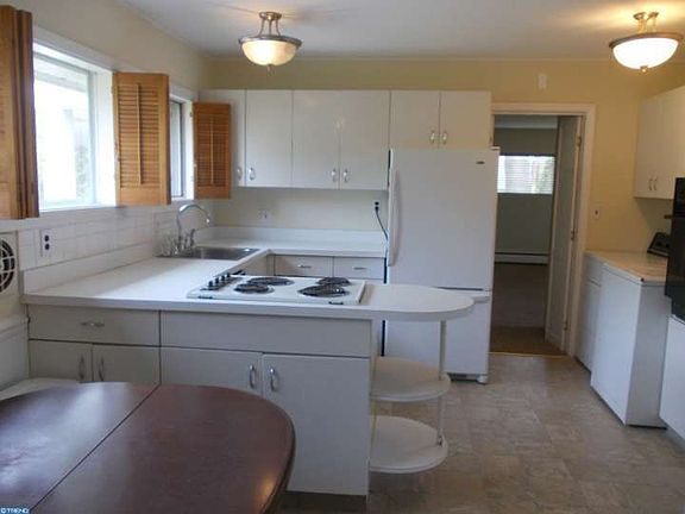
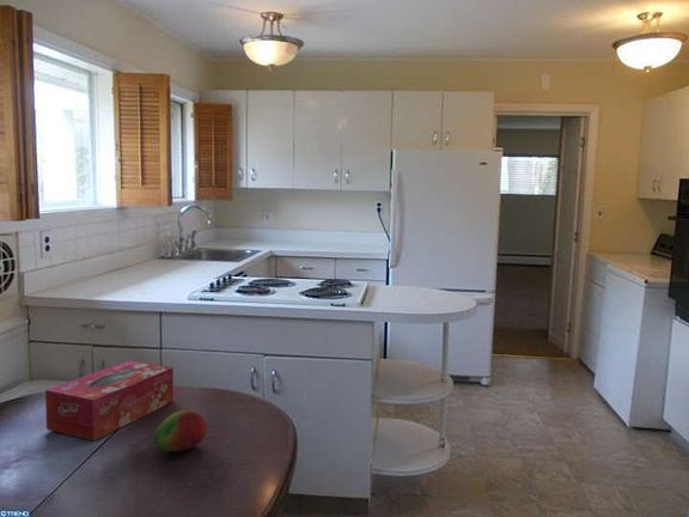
+ tissue box (114, 396)
+ fruit (181, 430)
